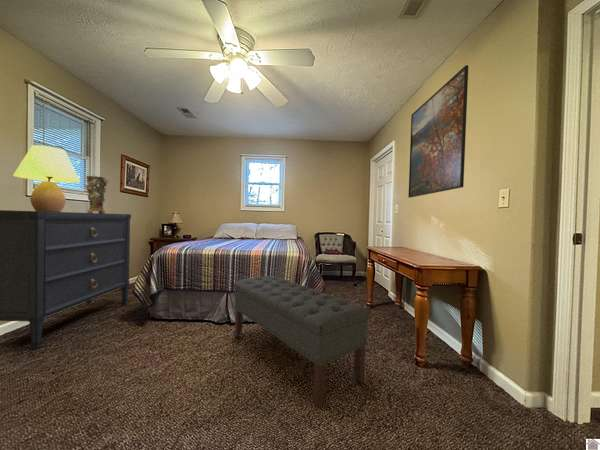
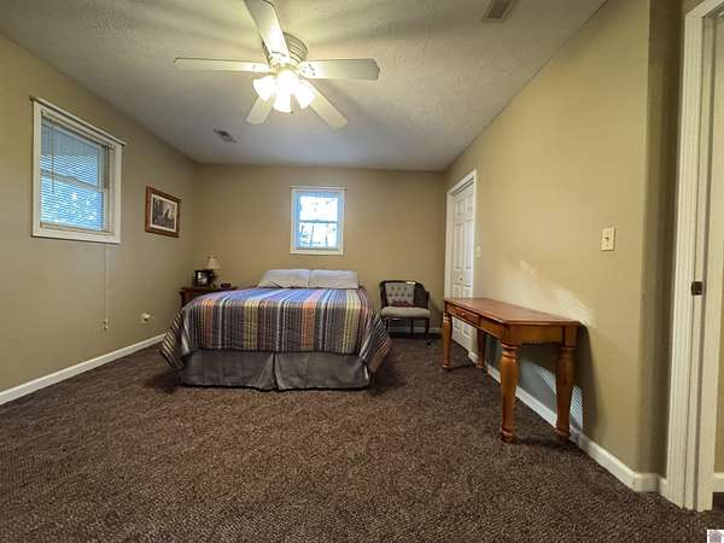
- bench (290, 323)
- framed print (432, 144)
- dresser (68, 266)
- decorative vase (95, 194)
- table lamp (48, 180)
